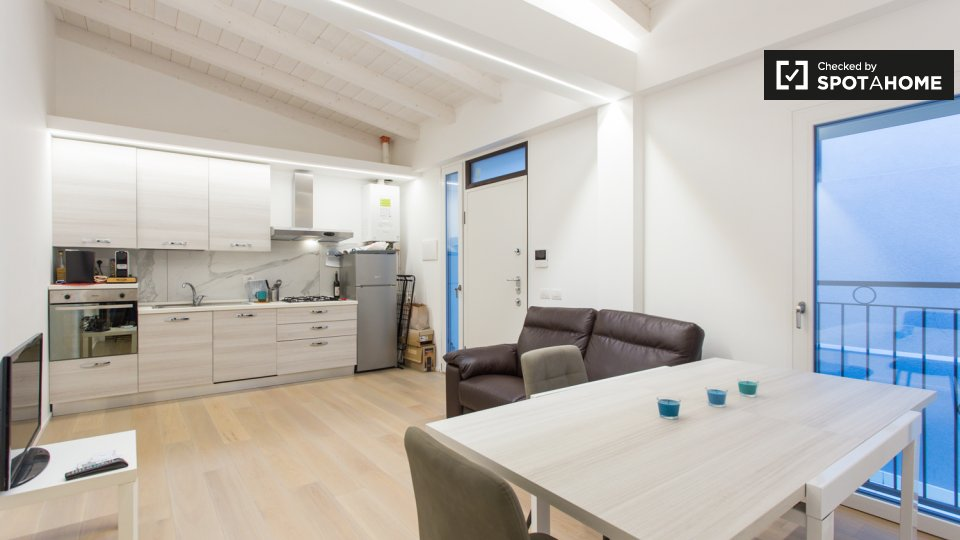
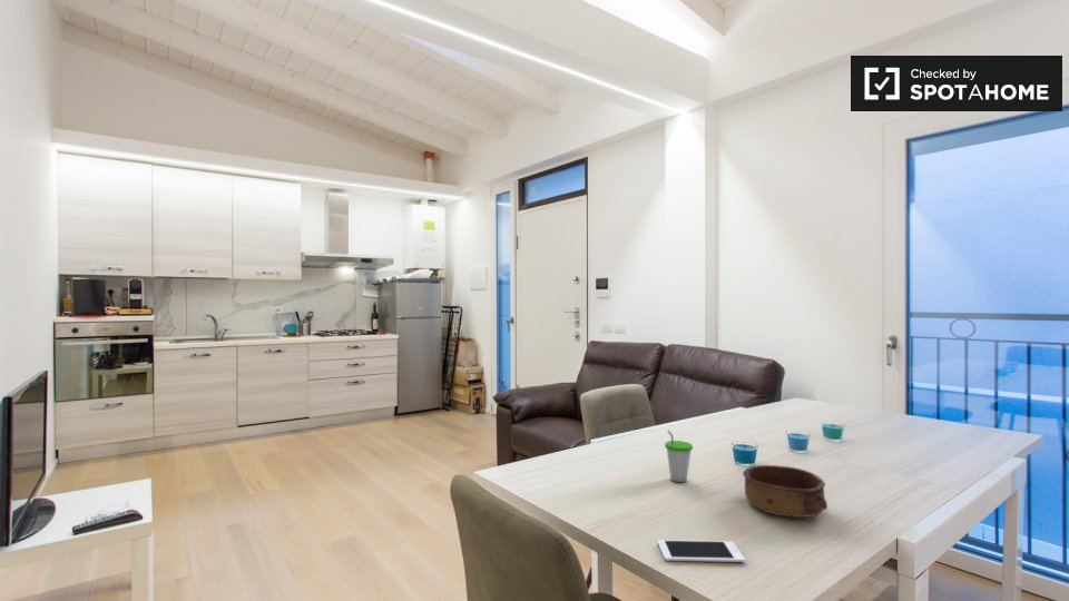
+ cup (678, 453)
+ bowl (783, 491)
+ cell phone (699, 550)
